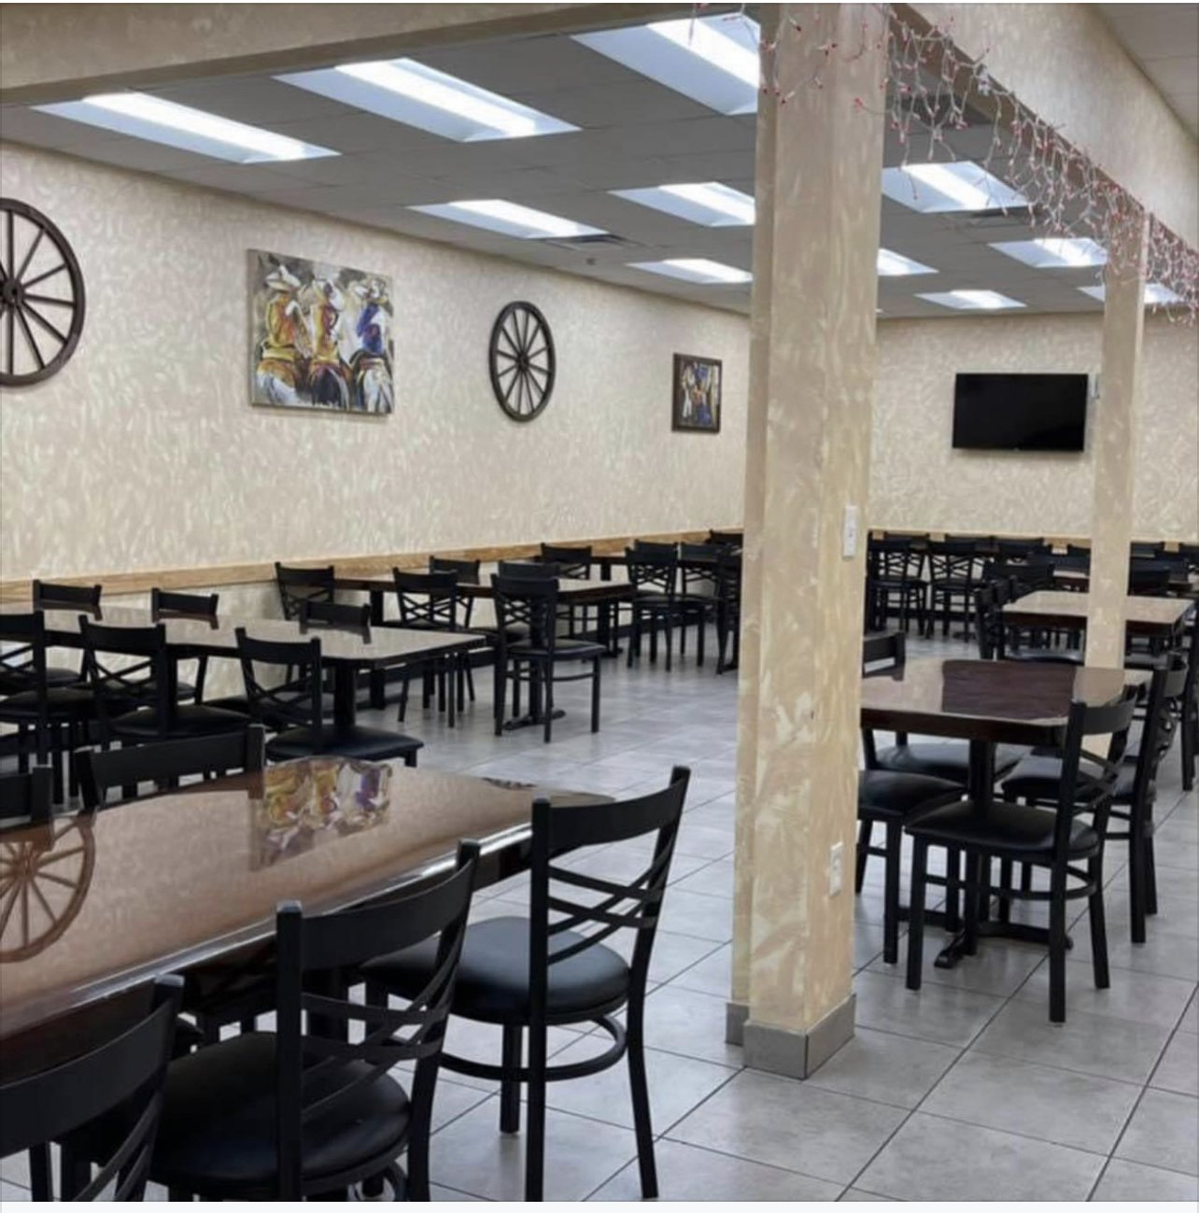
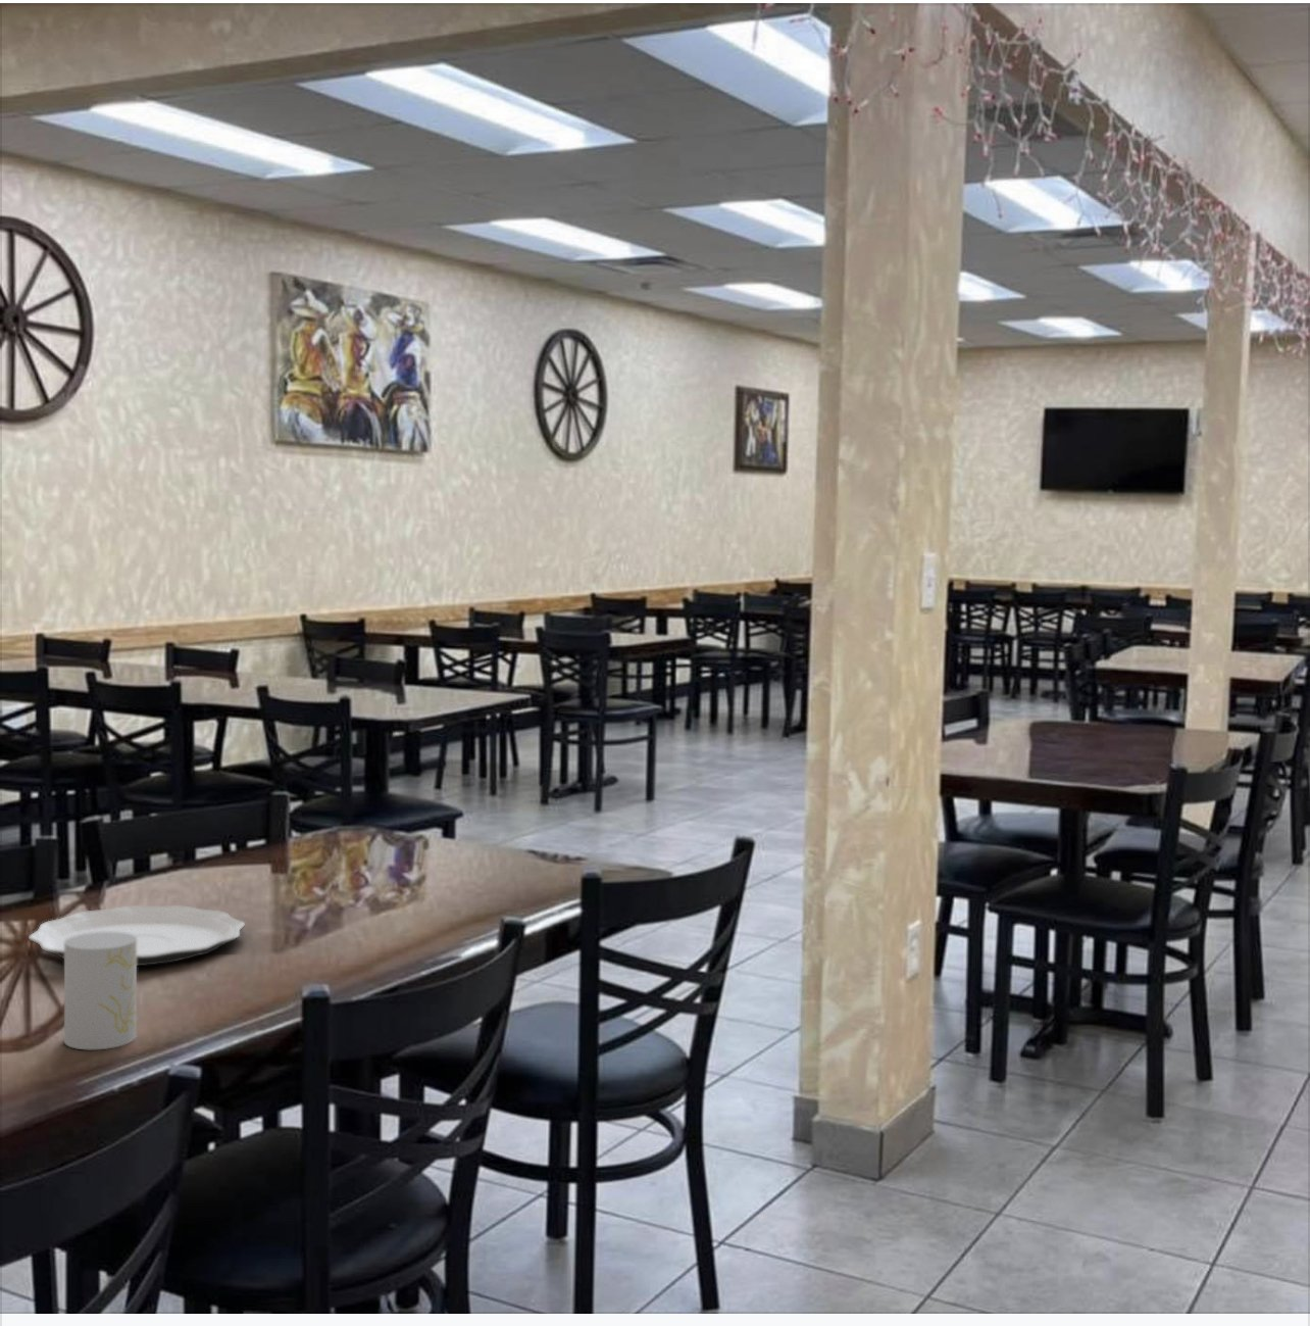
+ plate (139, 936)
+ cup (100, 989)
